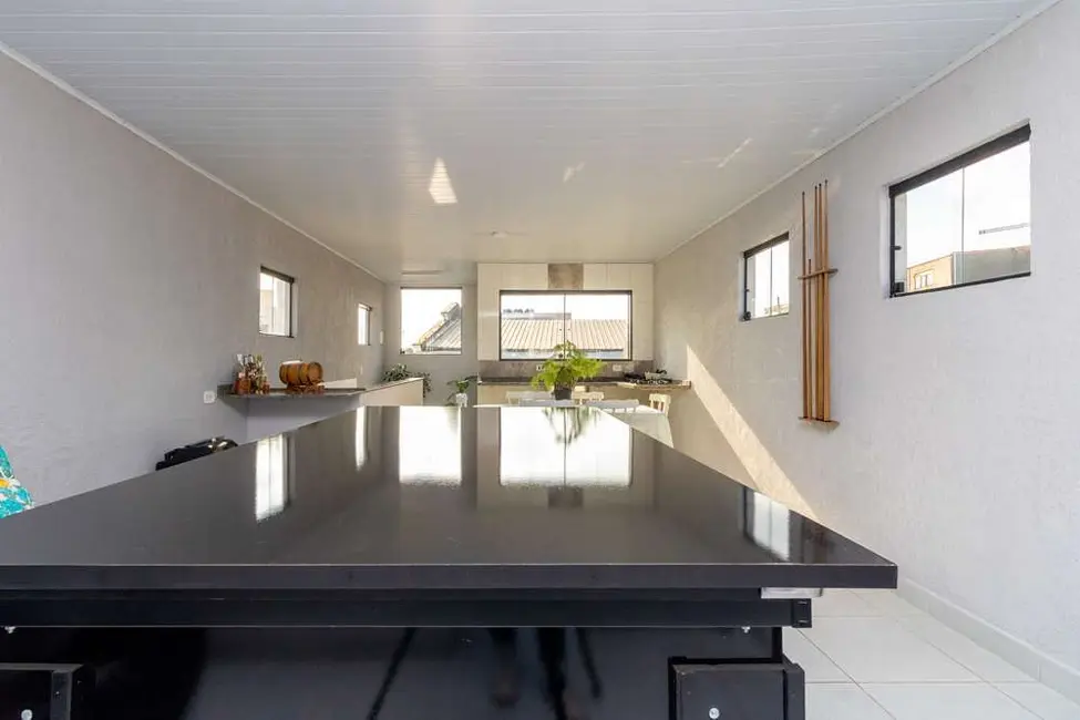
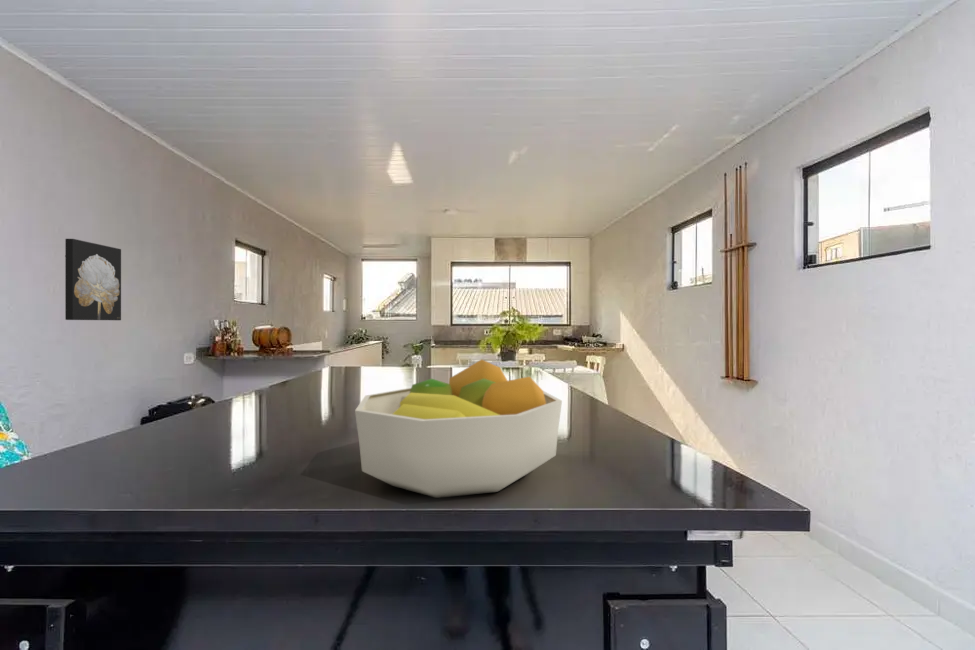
+ fruit bowl (460, 417)
+ wall art (94, 282)
